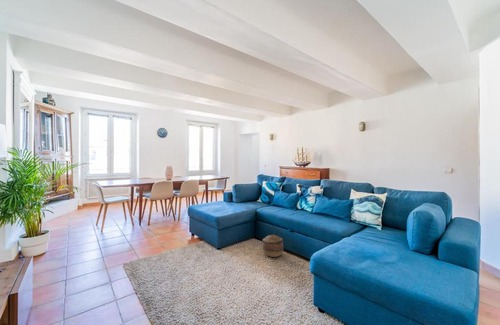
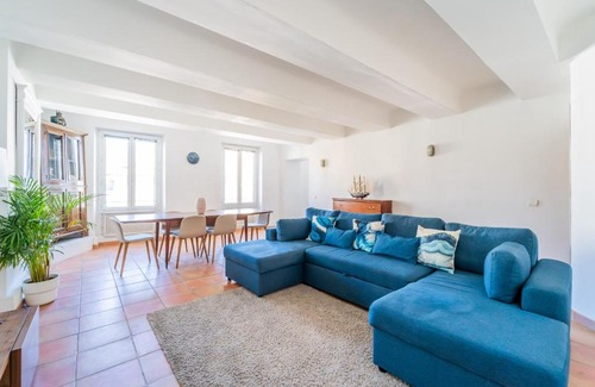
- basket (272, 245)
